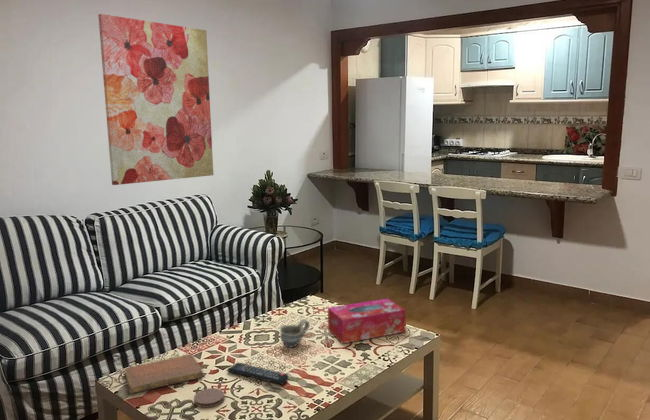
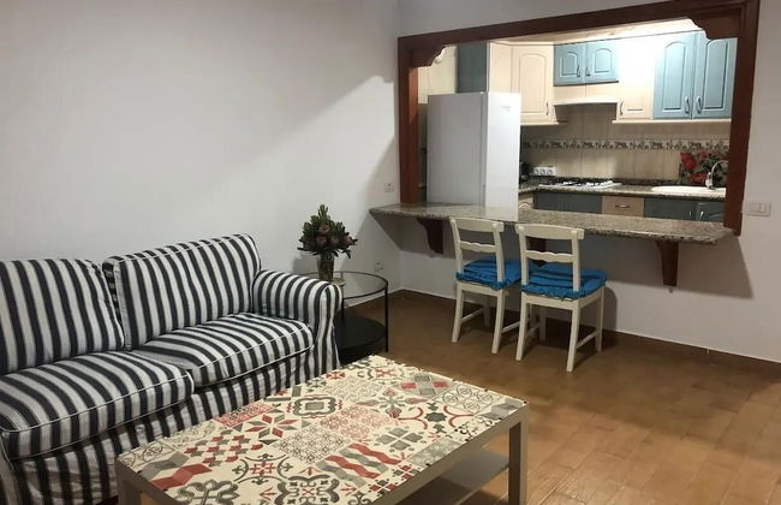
- cup (294, 334)
- tissue box (366, 319)
- wall art (161, 103)
- notebook (163, 372)
- coaster (209, 397)
- remote control (257, 373)
